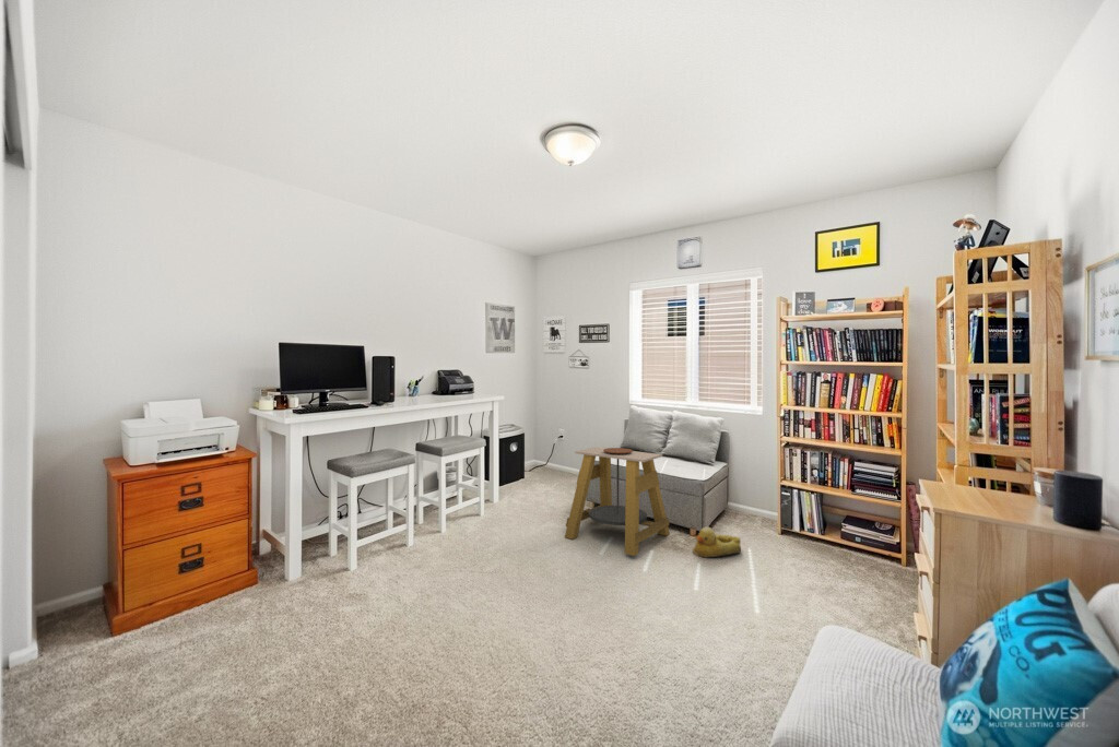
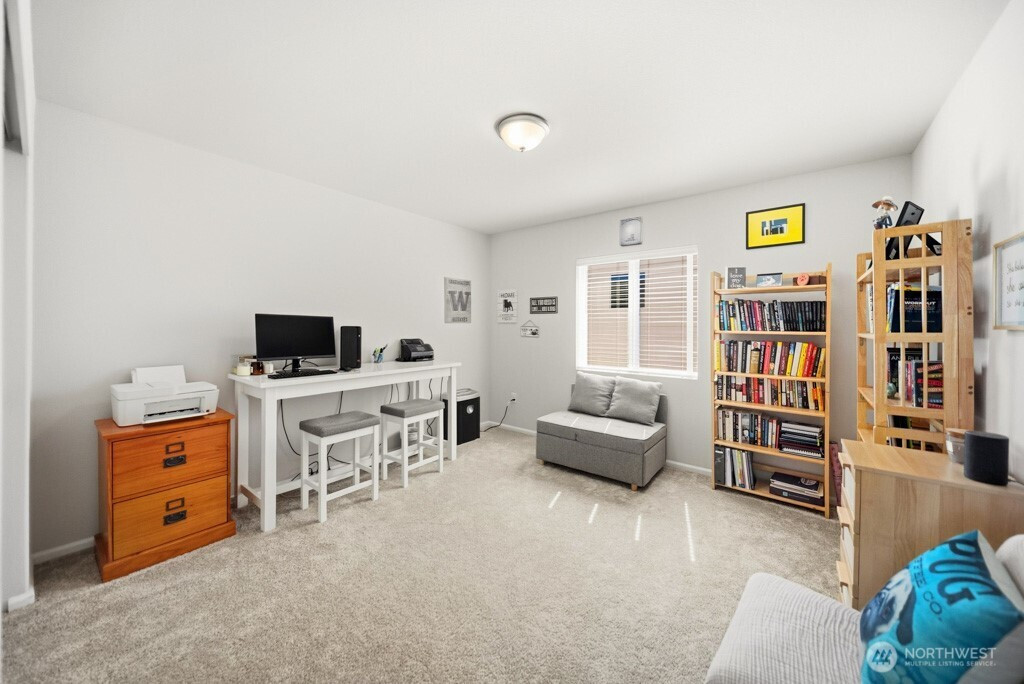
- rubber duck (716, 538)
- side table (617, 493)
